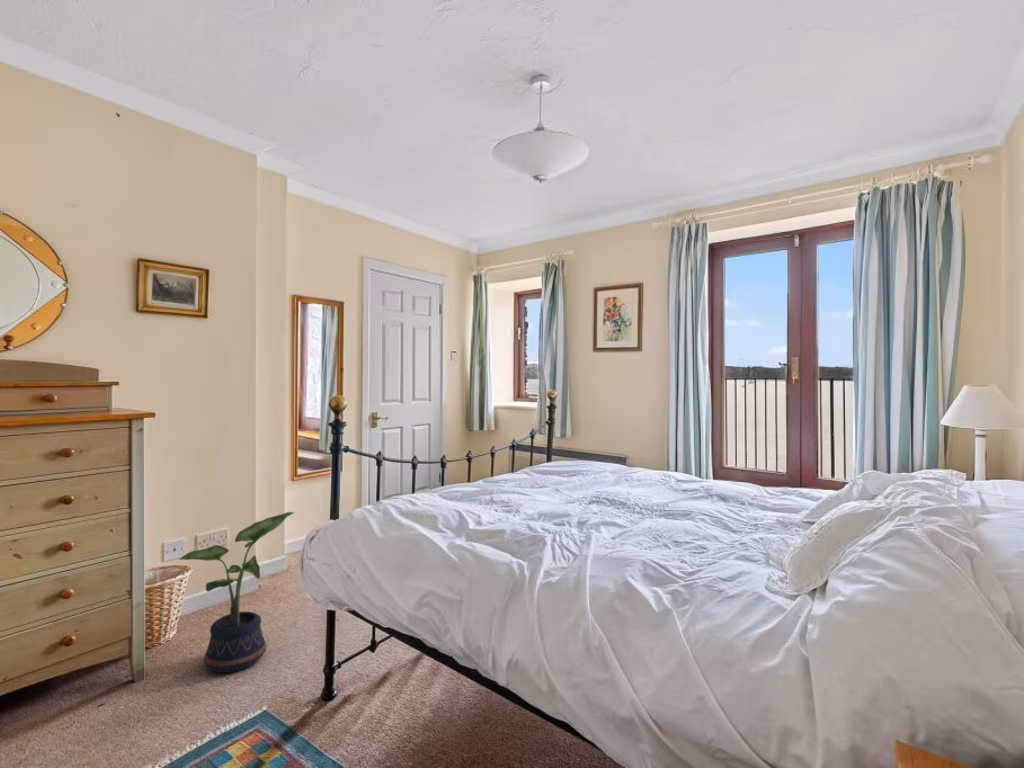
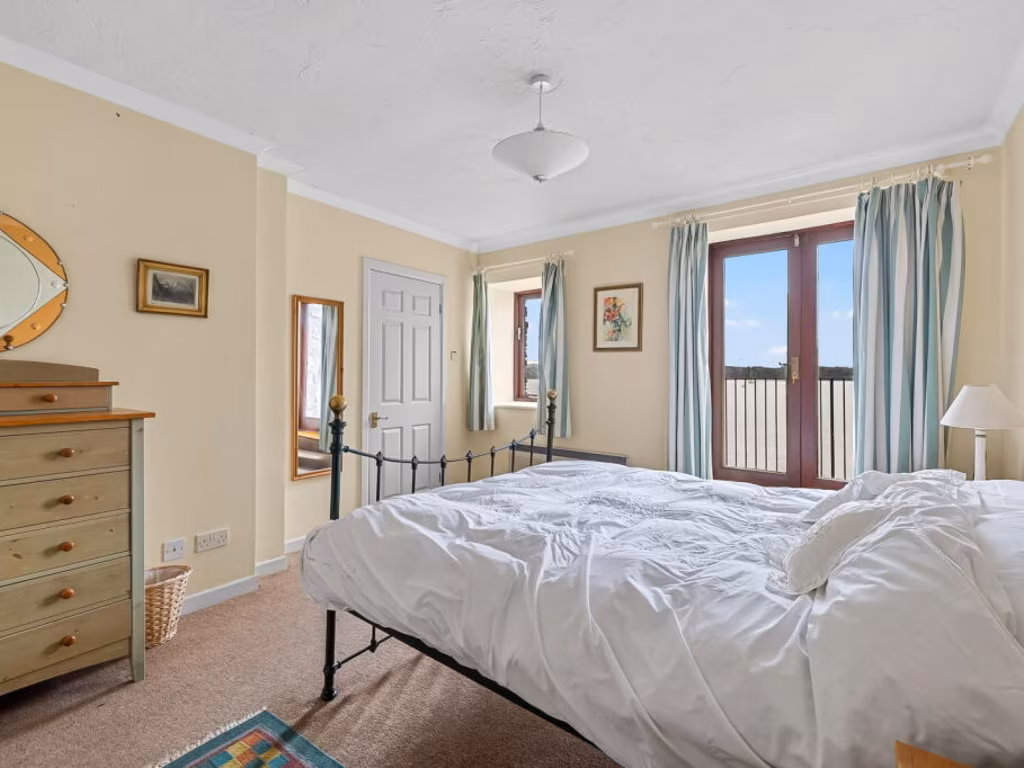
- potted plant (239, 594)
